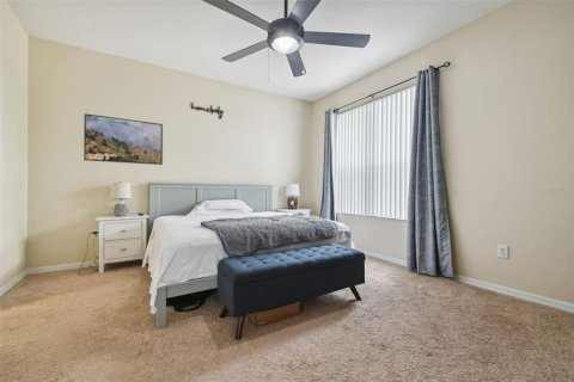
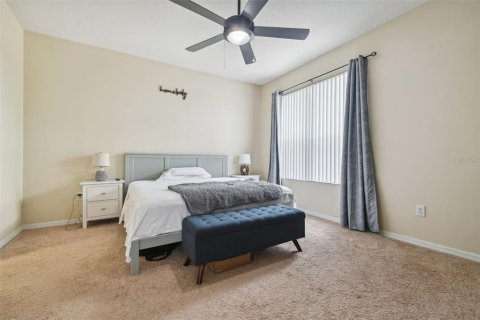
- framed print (126, 141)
